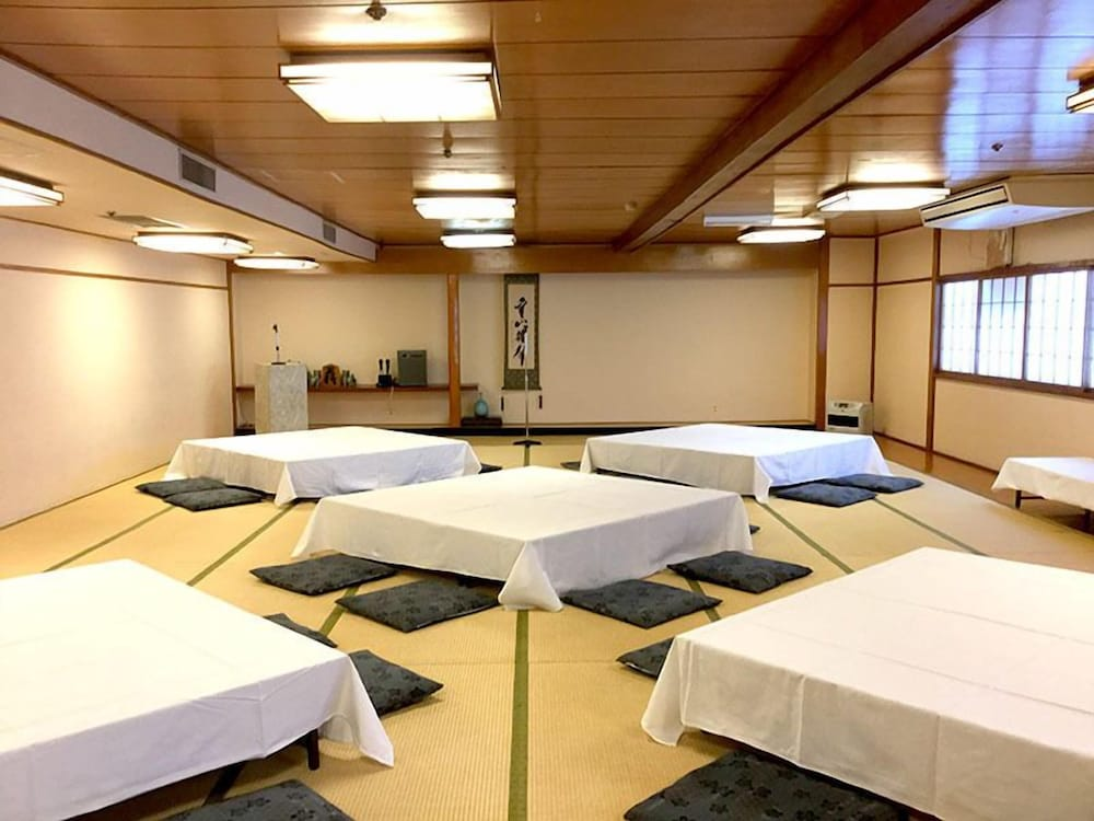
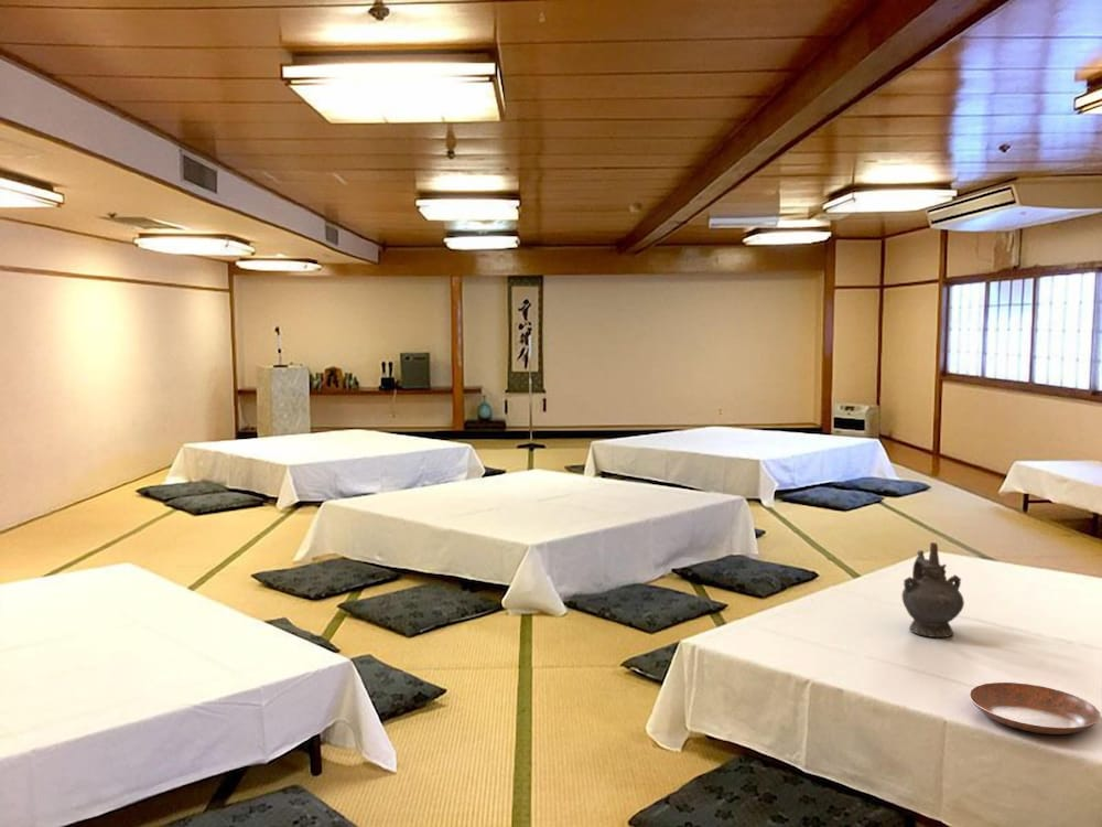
+ ceremonial vessel (930, 587)
+ bowl (1031, 710)
